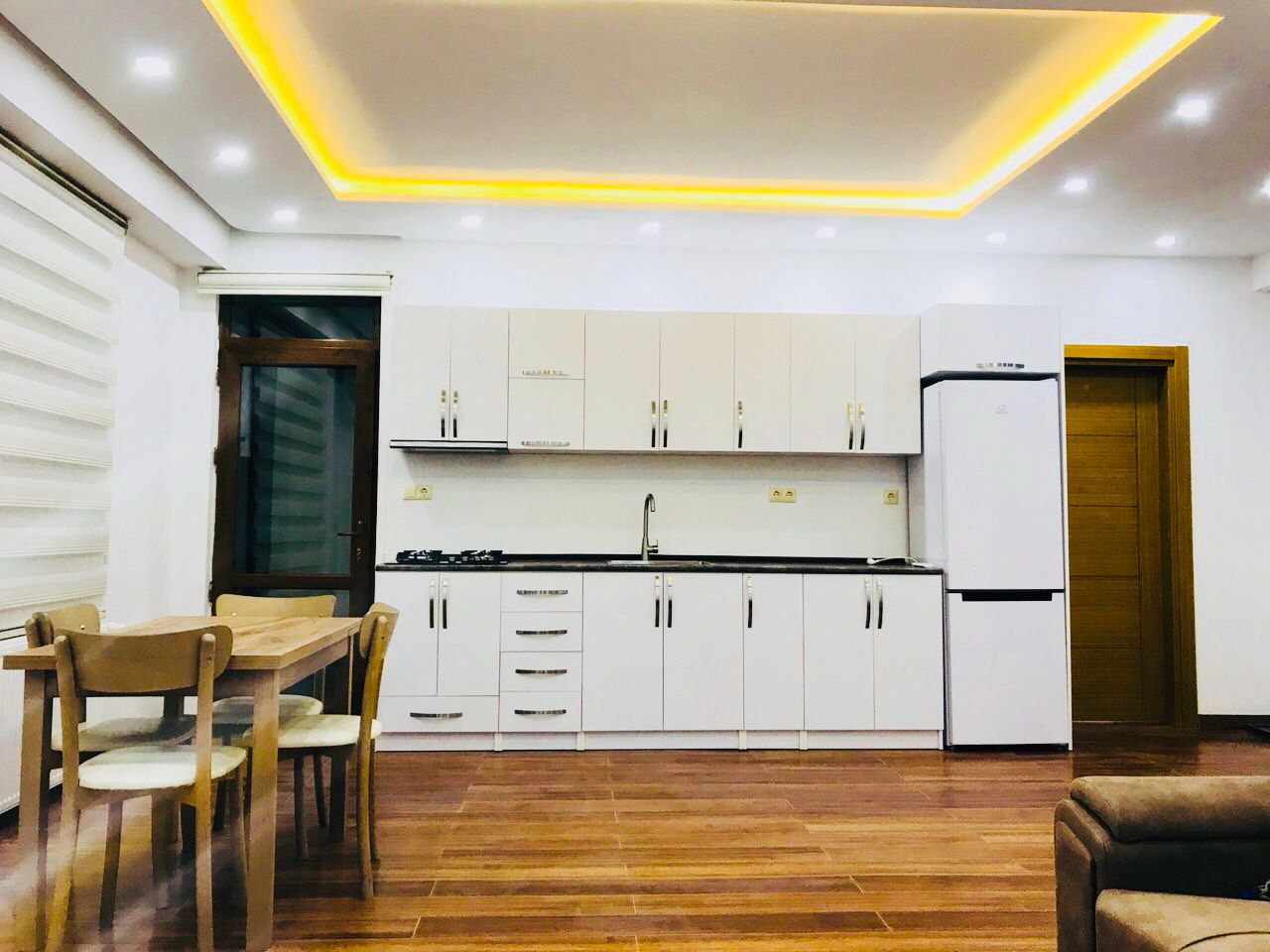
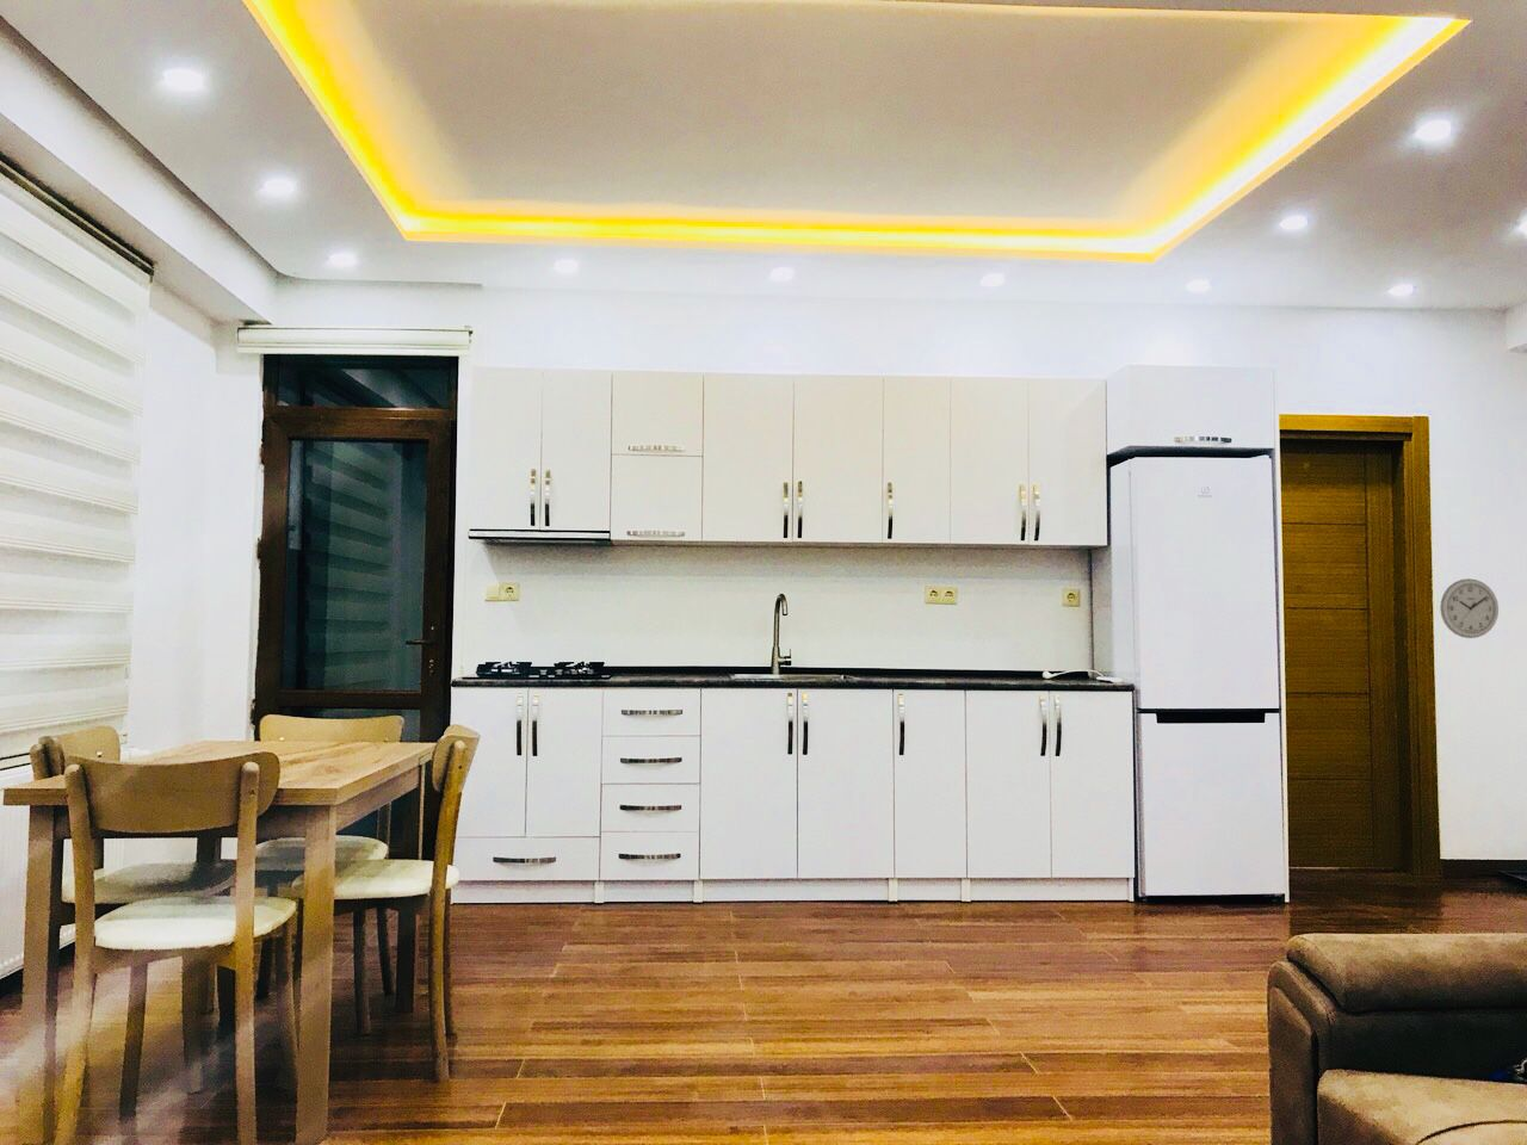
+ wall clock (1469, 609)
